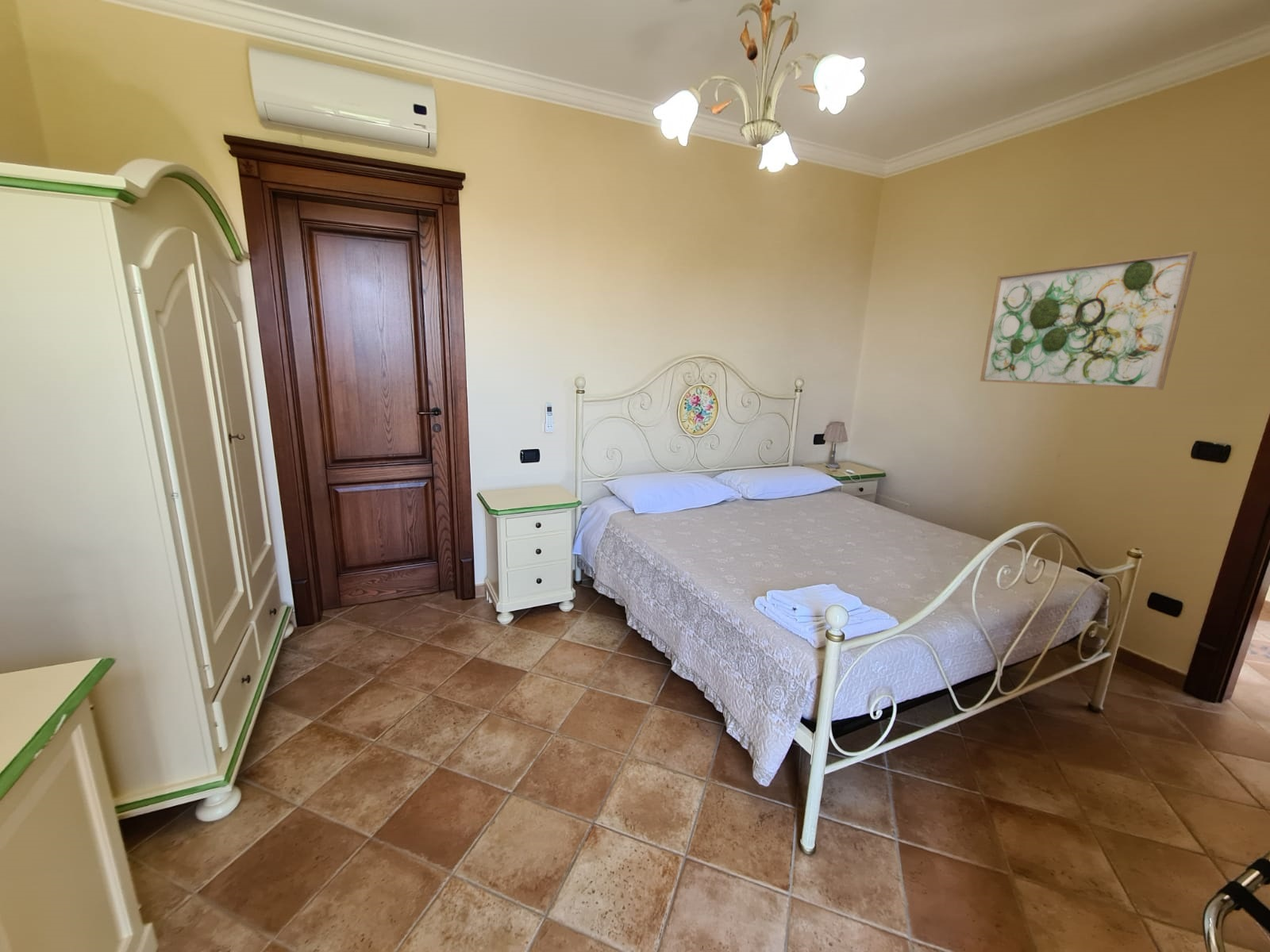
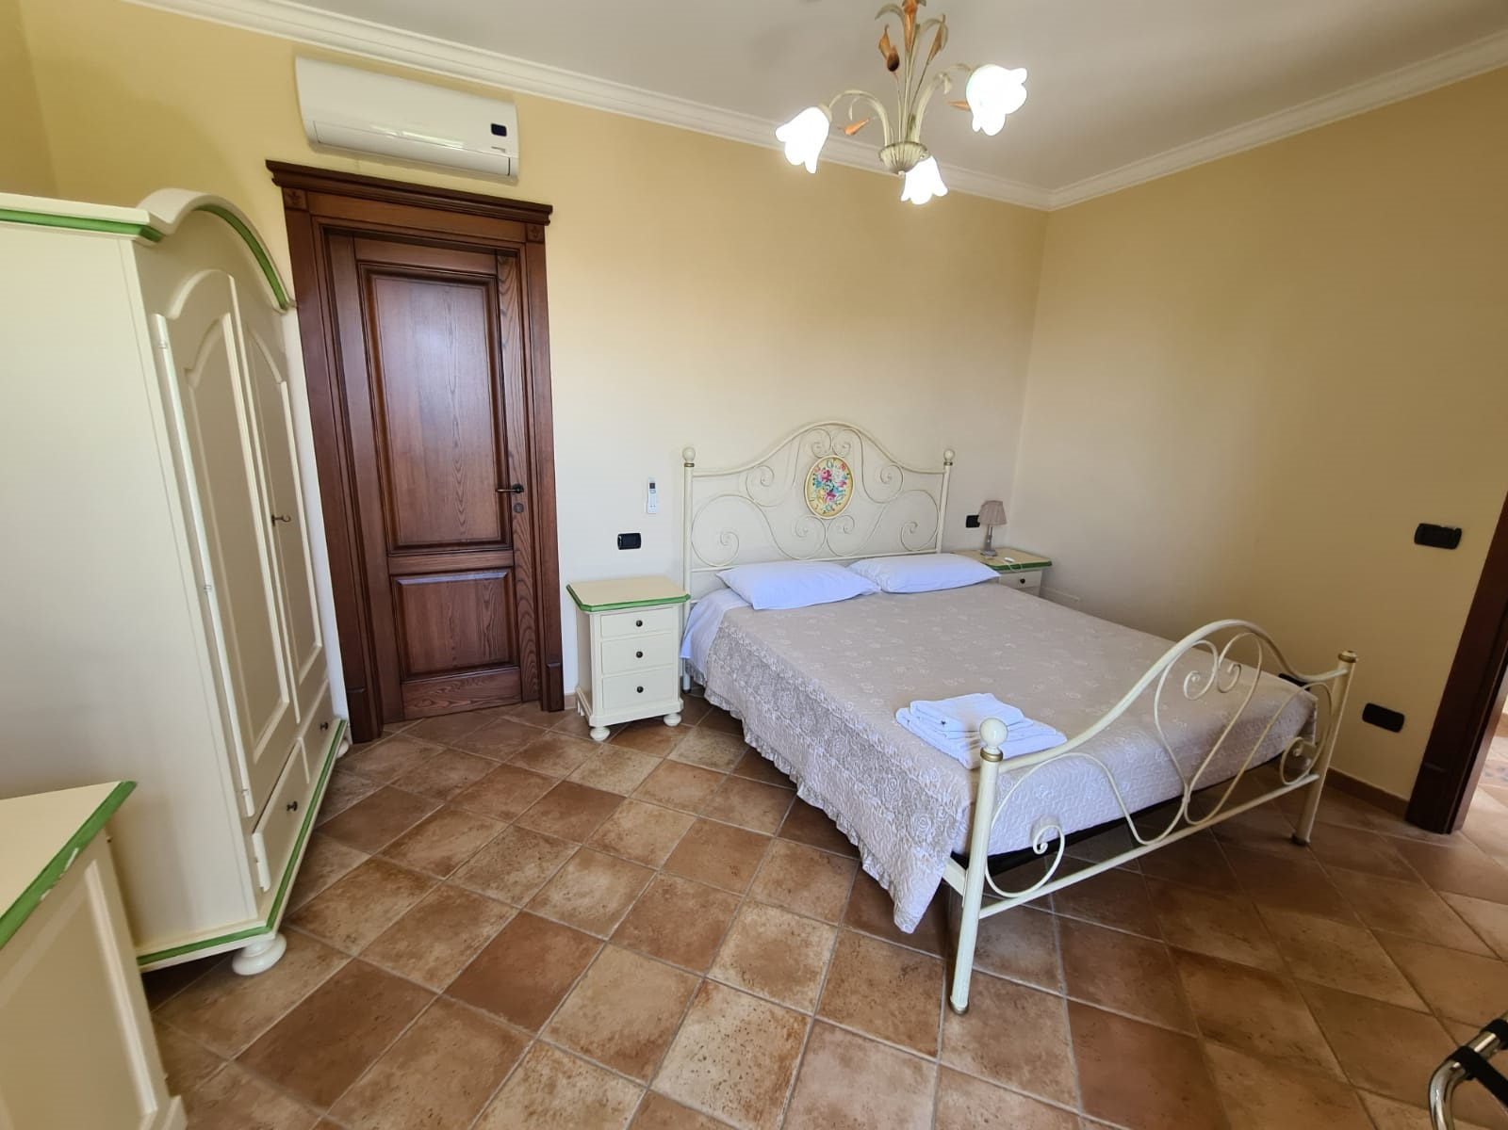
- wall art (1070, 326)
